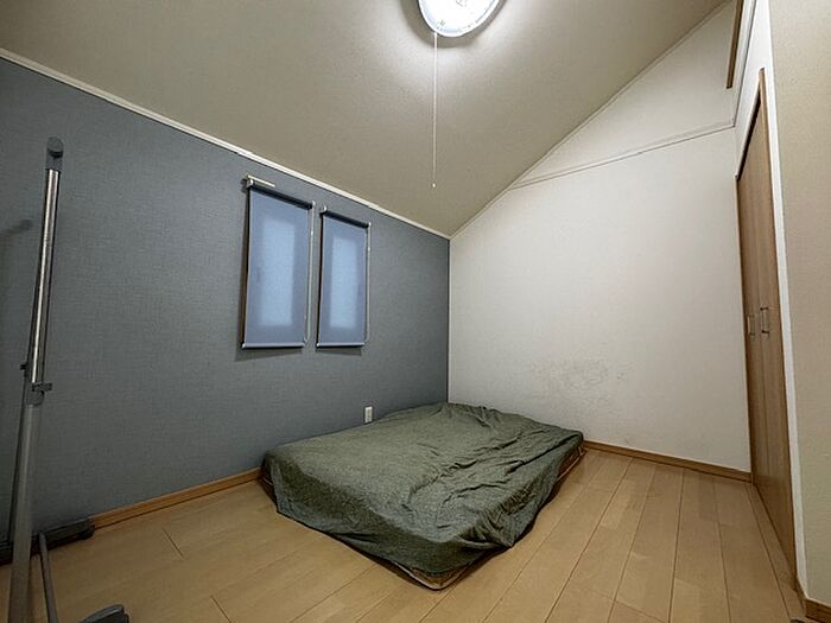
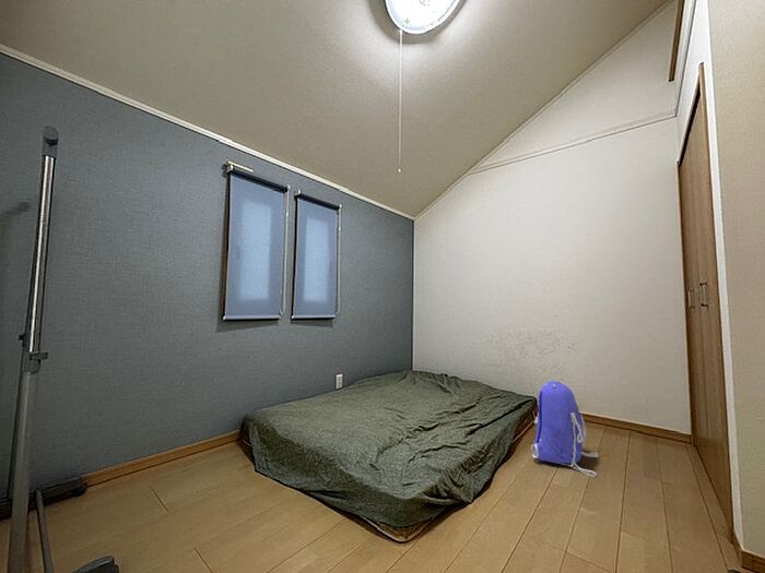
+ backpack (561, 419)
